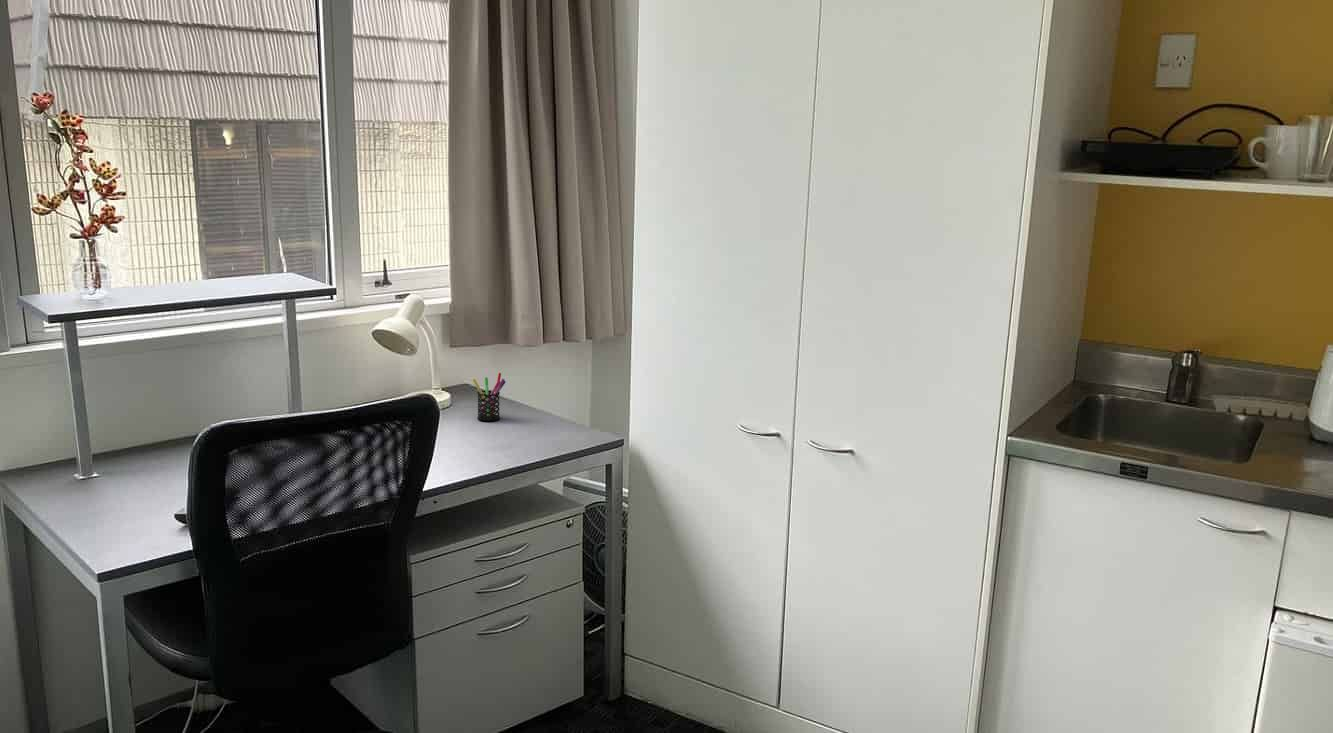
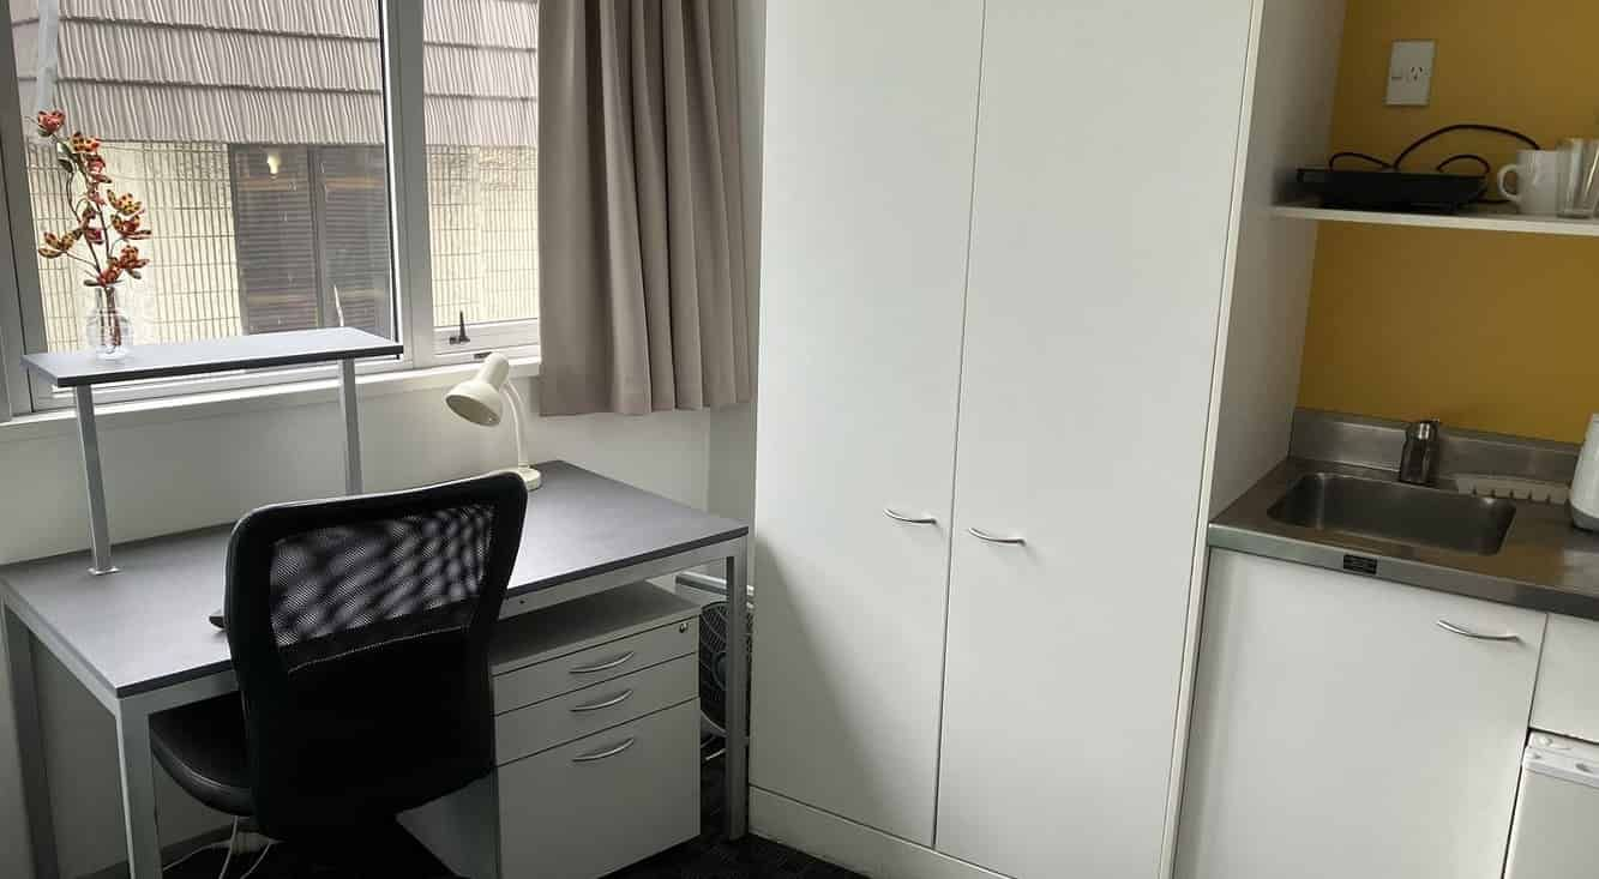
- pen holder (489, 395)
